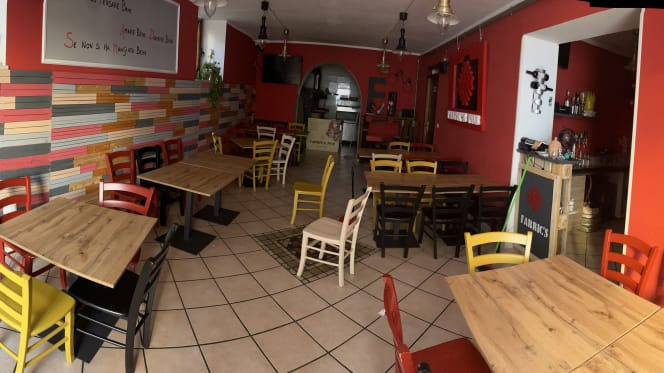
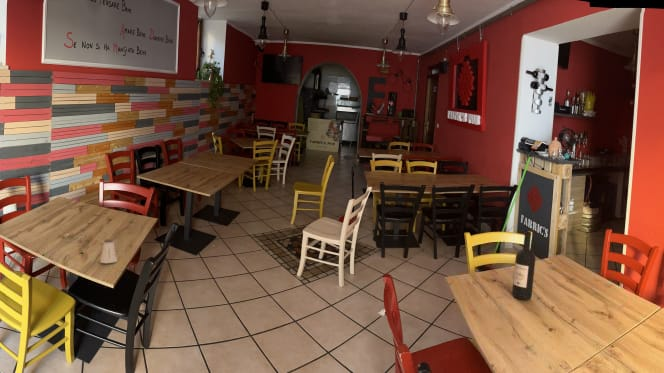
+ saltshaker (108, 250)
+ wine bottle (524, 264)
